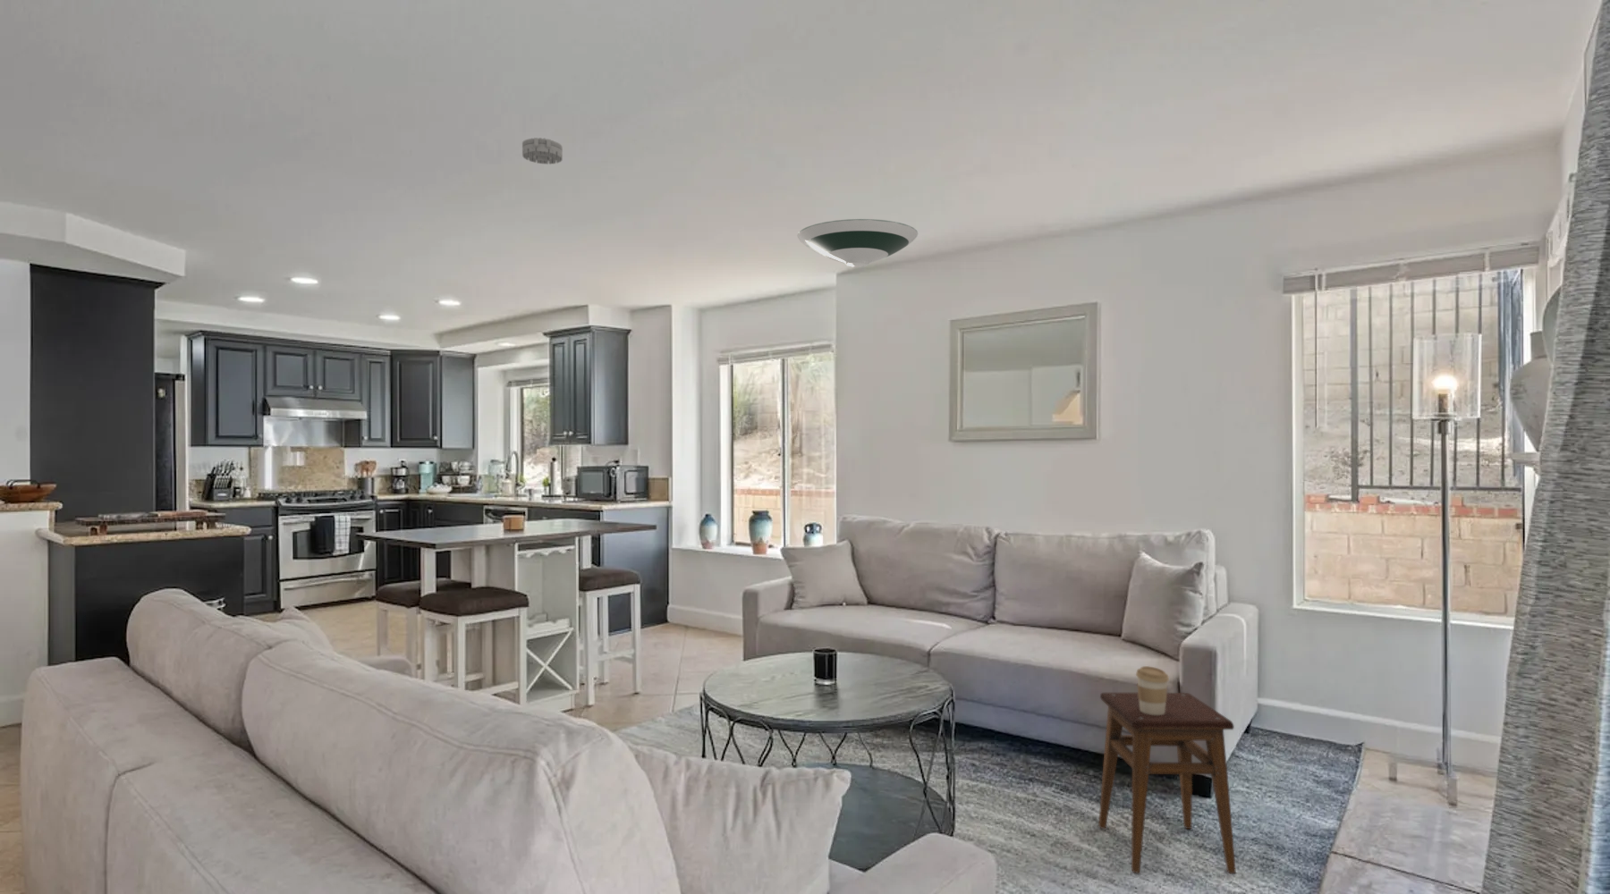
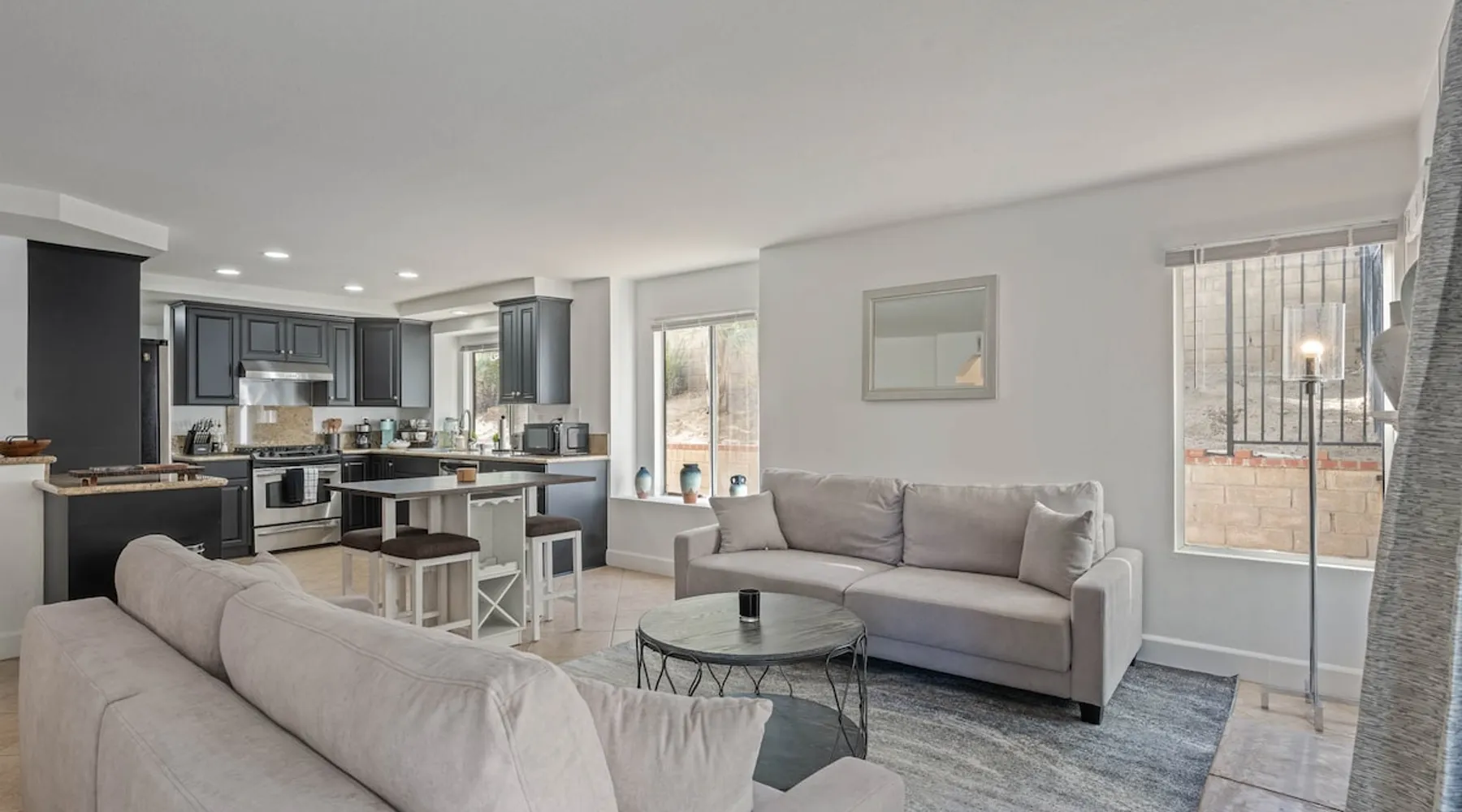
- stool (1163, 773)
- smoke detector (542, 150)
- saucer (857, 250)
- coffee cup (1152, 689)
